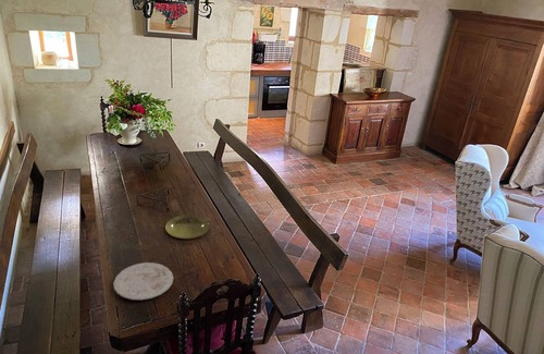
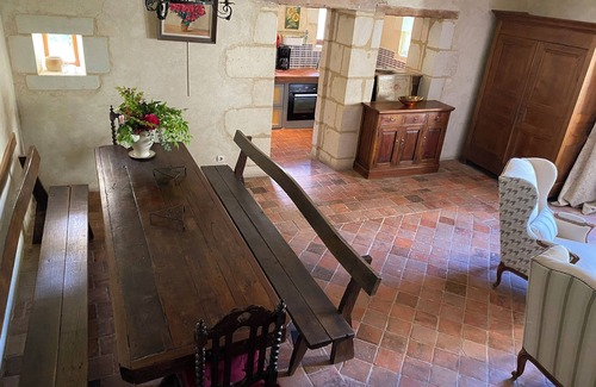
- plate (187, 227)
- plate (144, 280)
